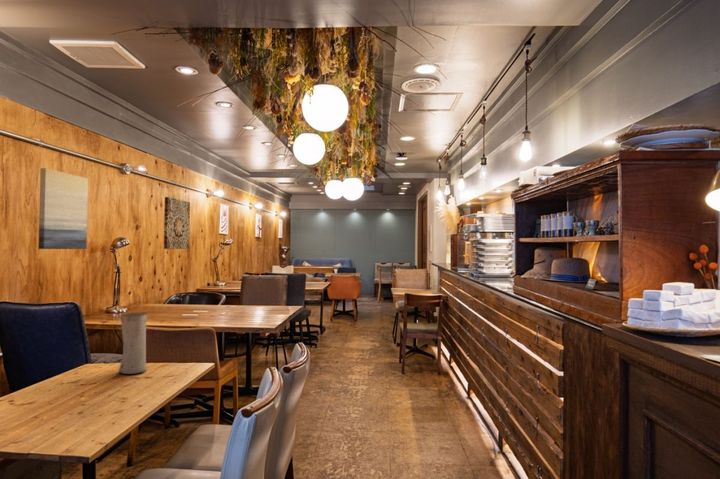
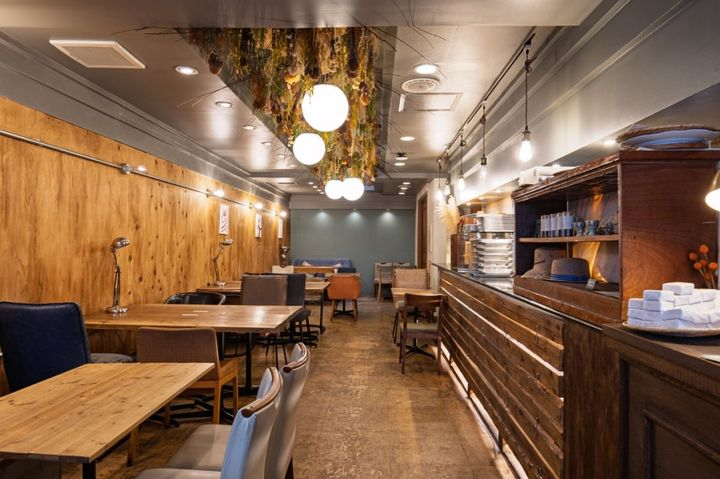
- wall art (177, 224)
- wall art (65, 211)
- vase (133, 342)
